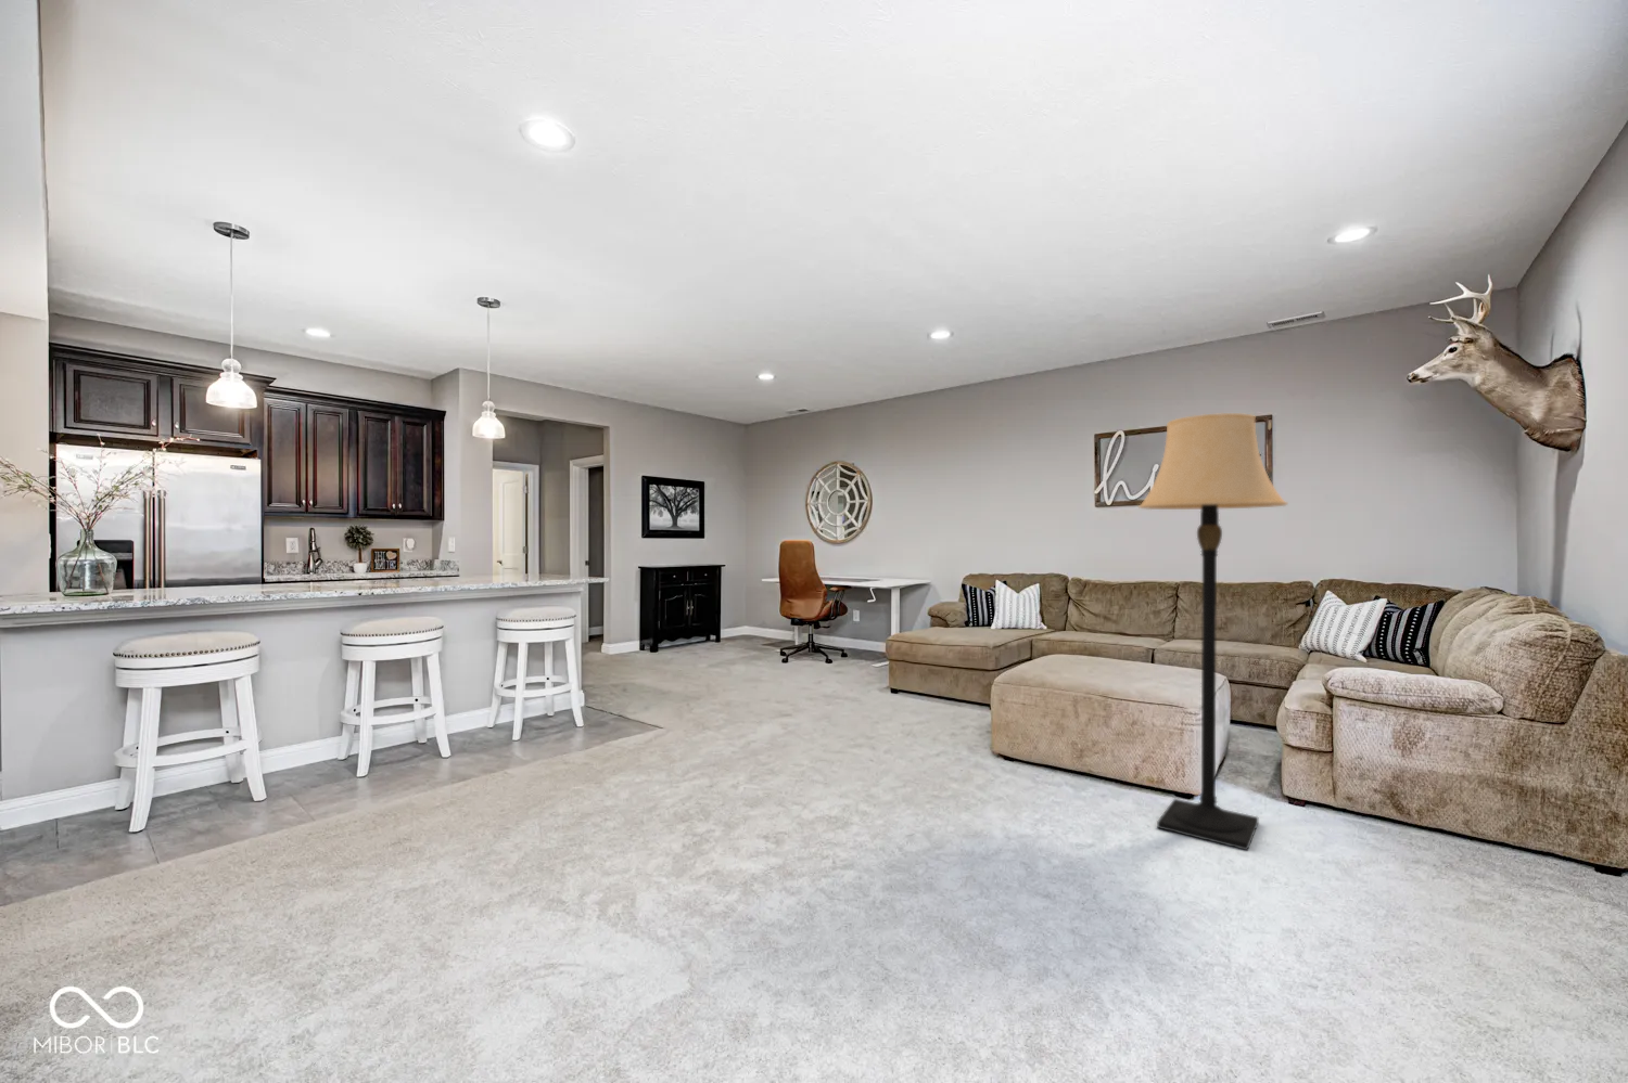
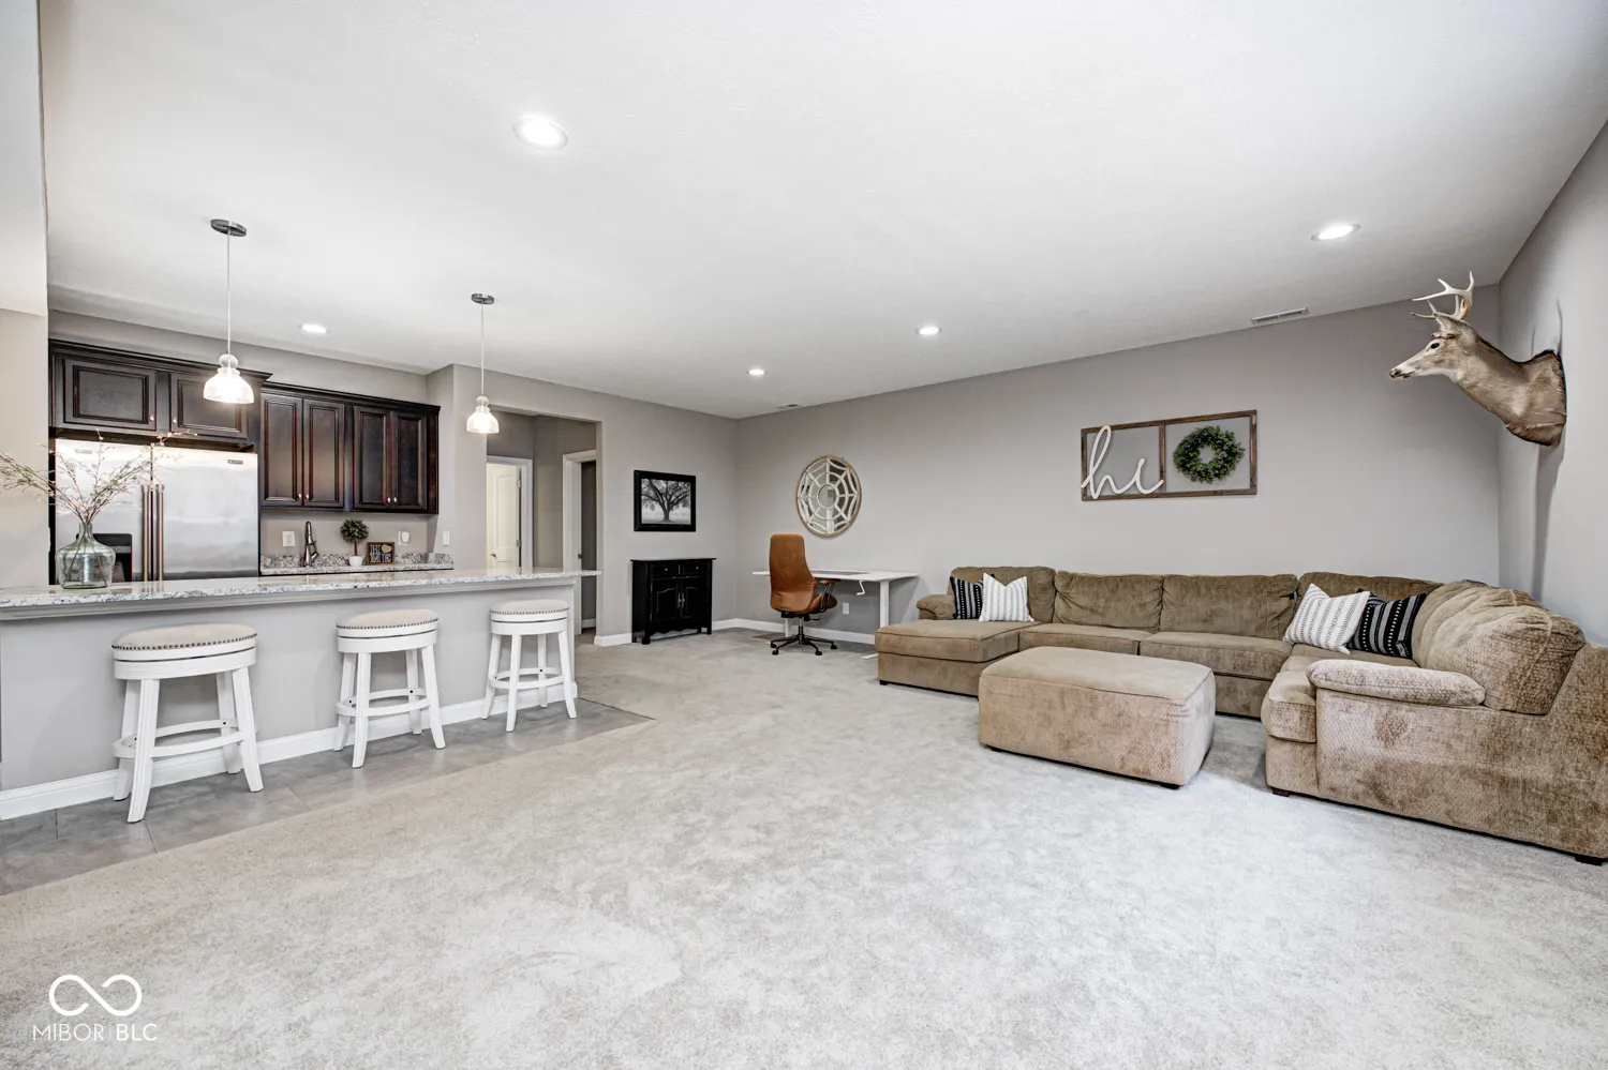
- lamp (1208, 622)
